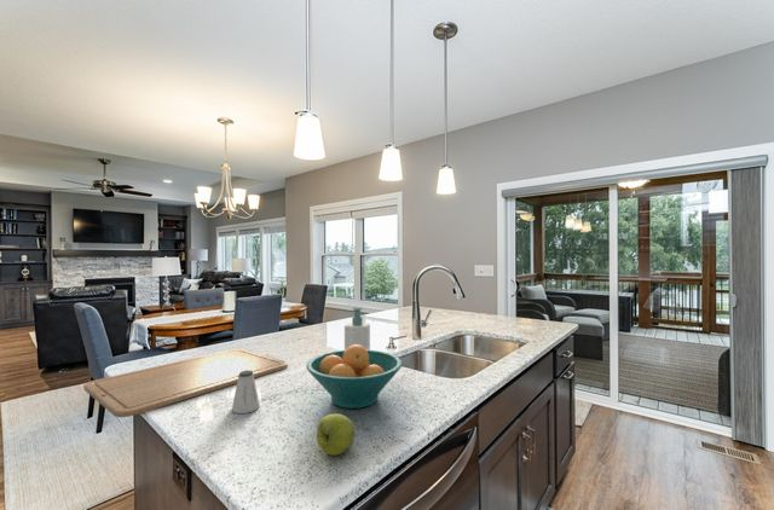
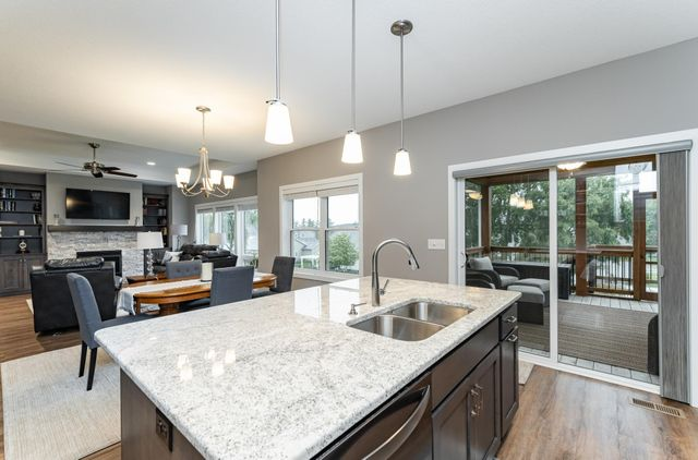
- chopping board (195, 373)
- fruit bowl (354, 372)
- saltshaker (246, 389)
- apple (335, 433)
- soap bottle (357, 335)
